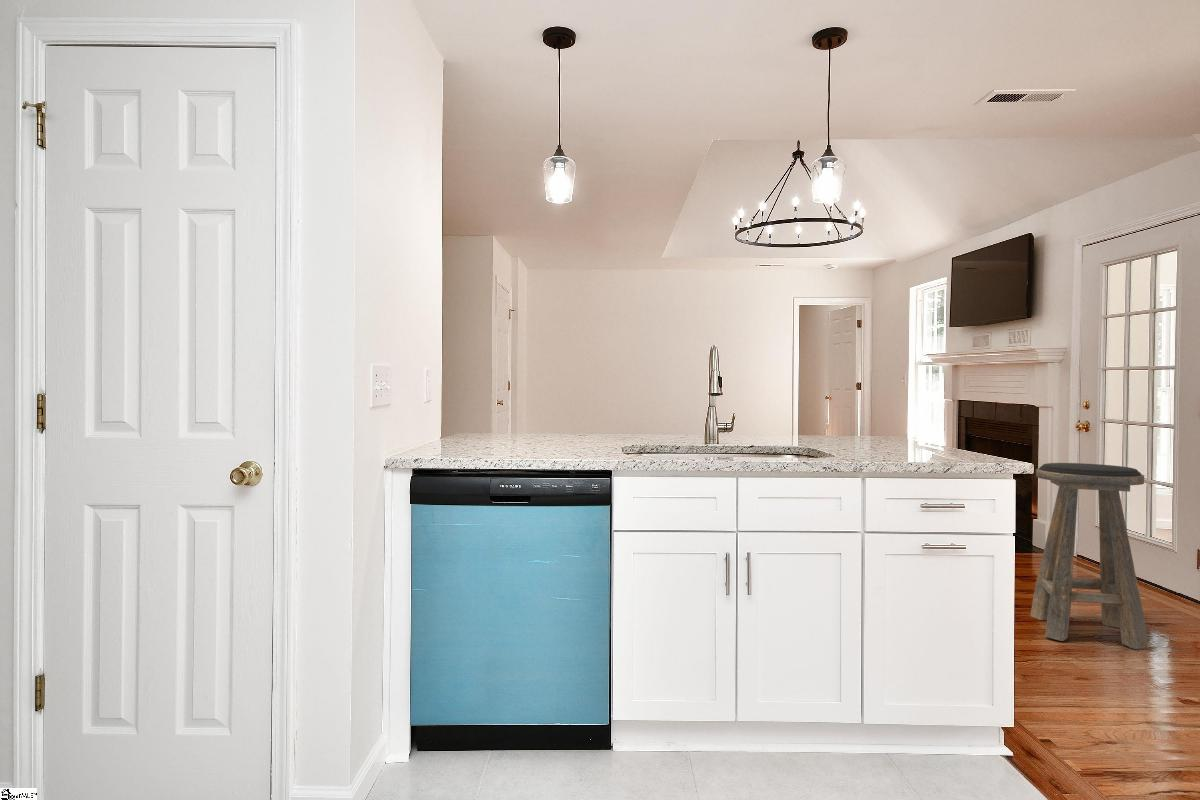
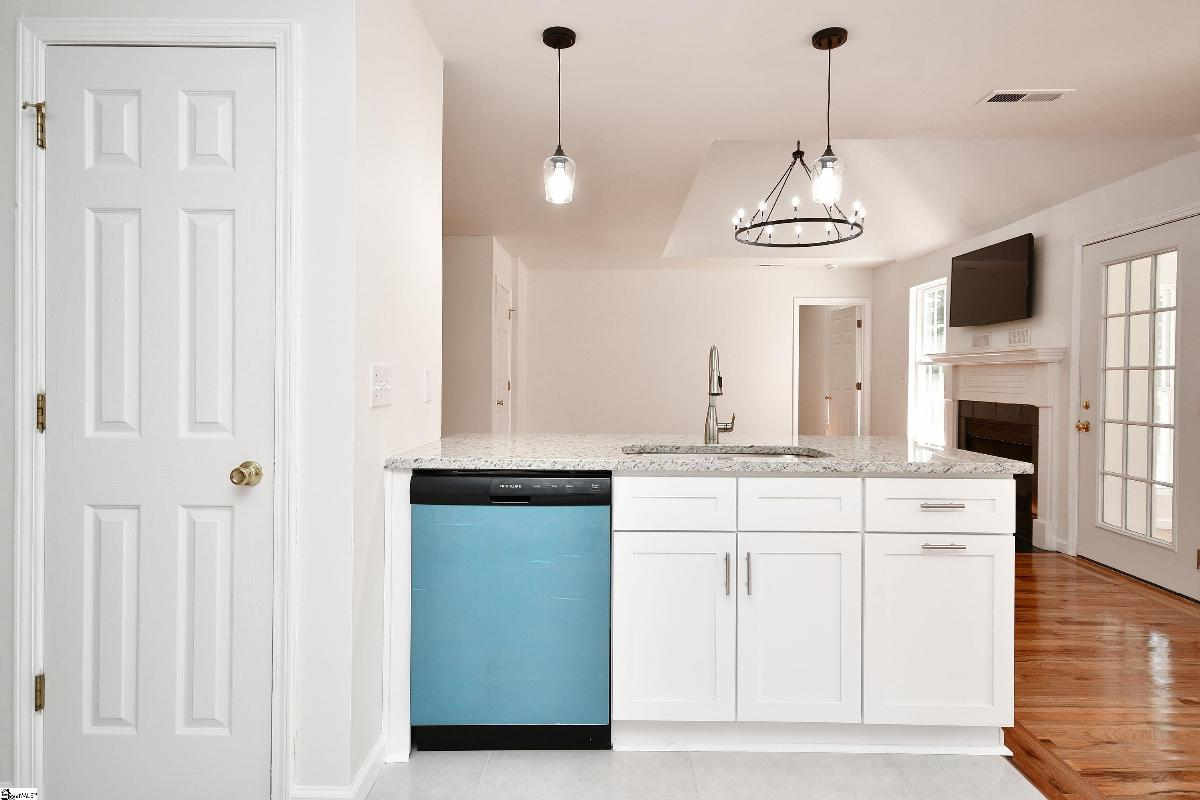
- stool (1074, 545)
